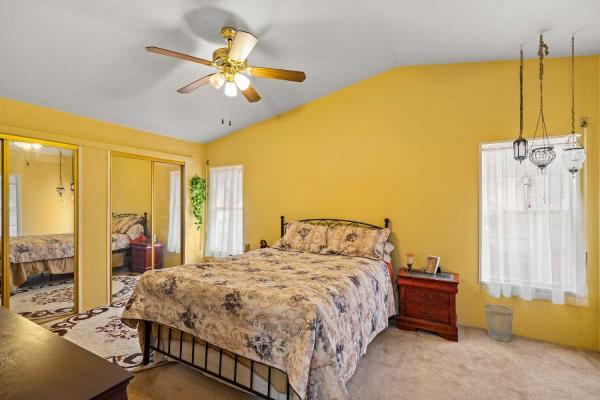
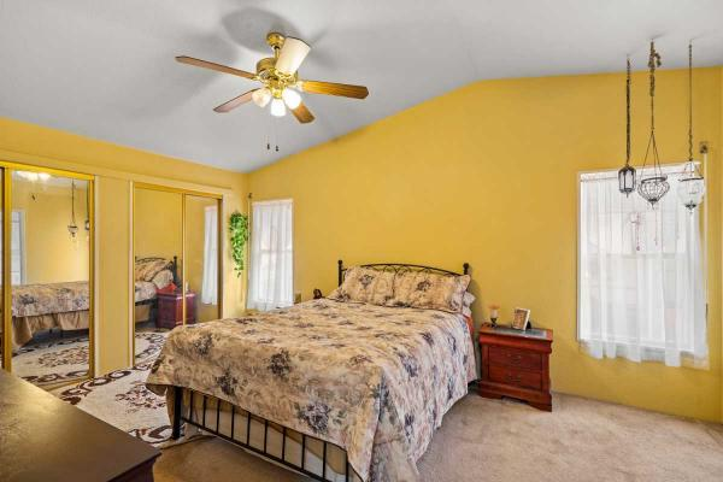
- wastebasket (499, 323)
